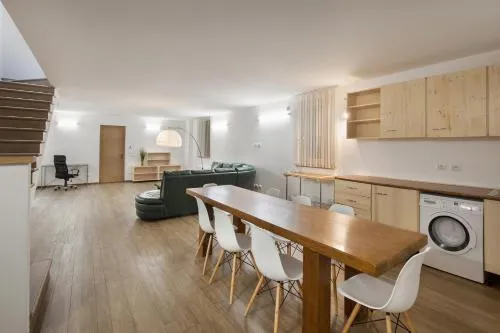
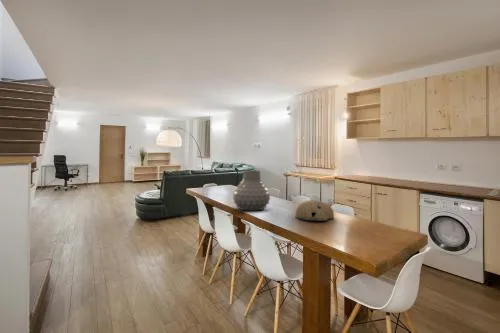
+ vase (251, 189)
+ bowl (314, 208)
